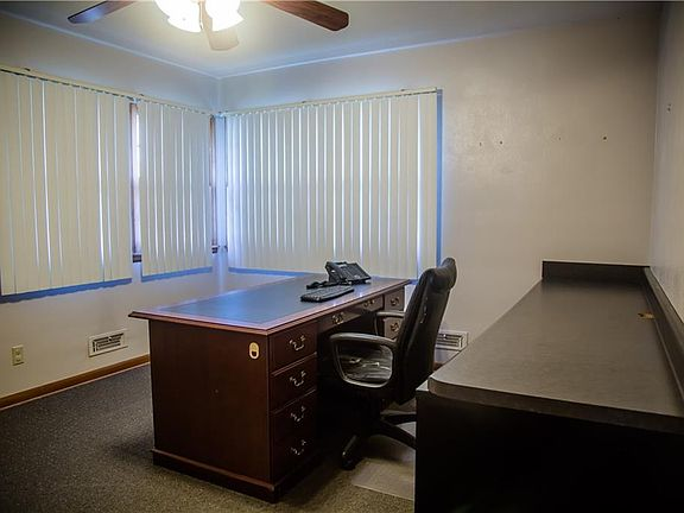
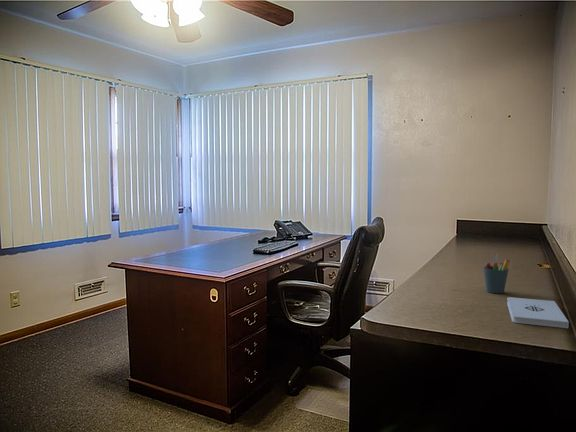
+ notepad (534, 311)
+ pen holder (496, 273)
